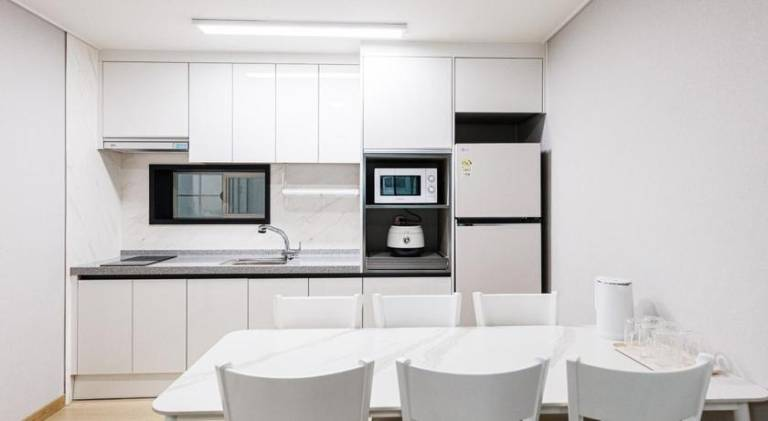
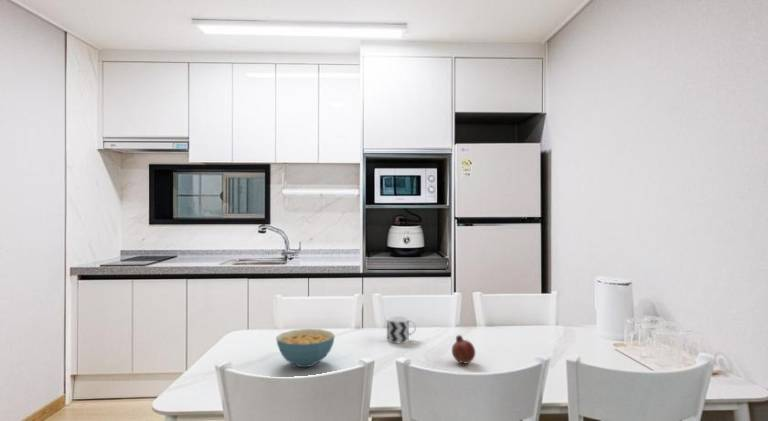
+ fruit (463, 349)
+ cup (401, 329)
+ cereal bowl (305, 350)
